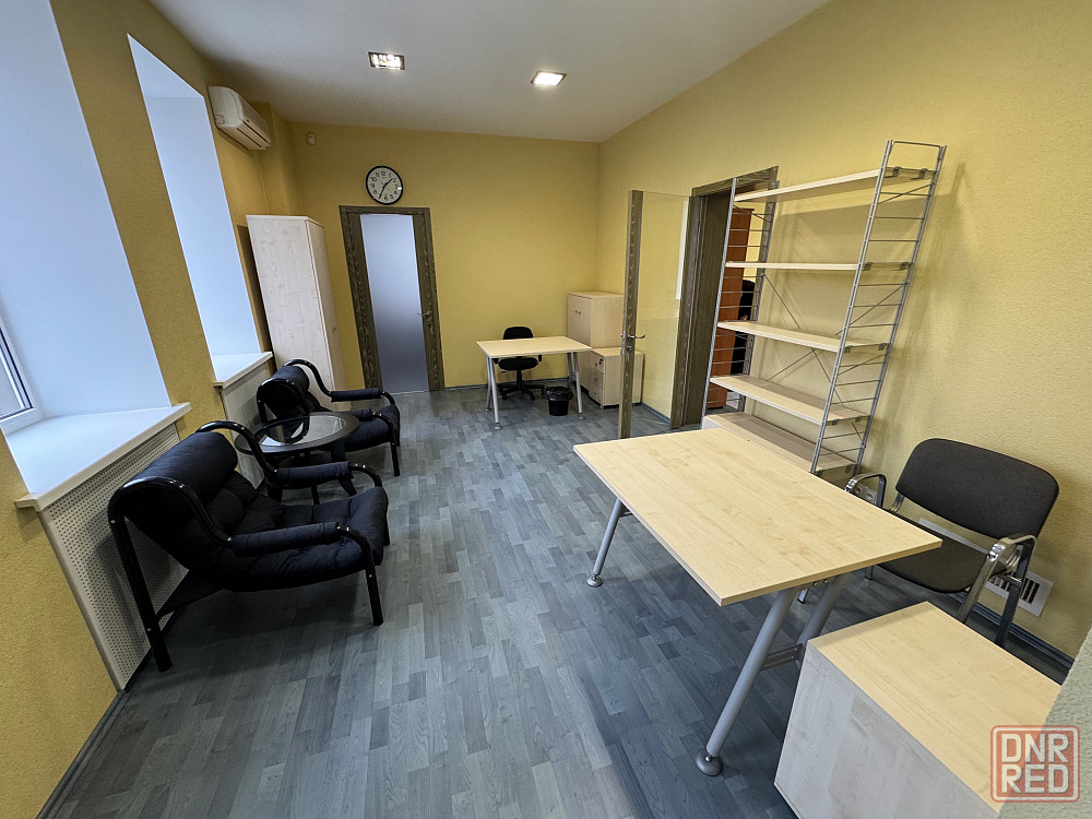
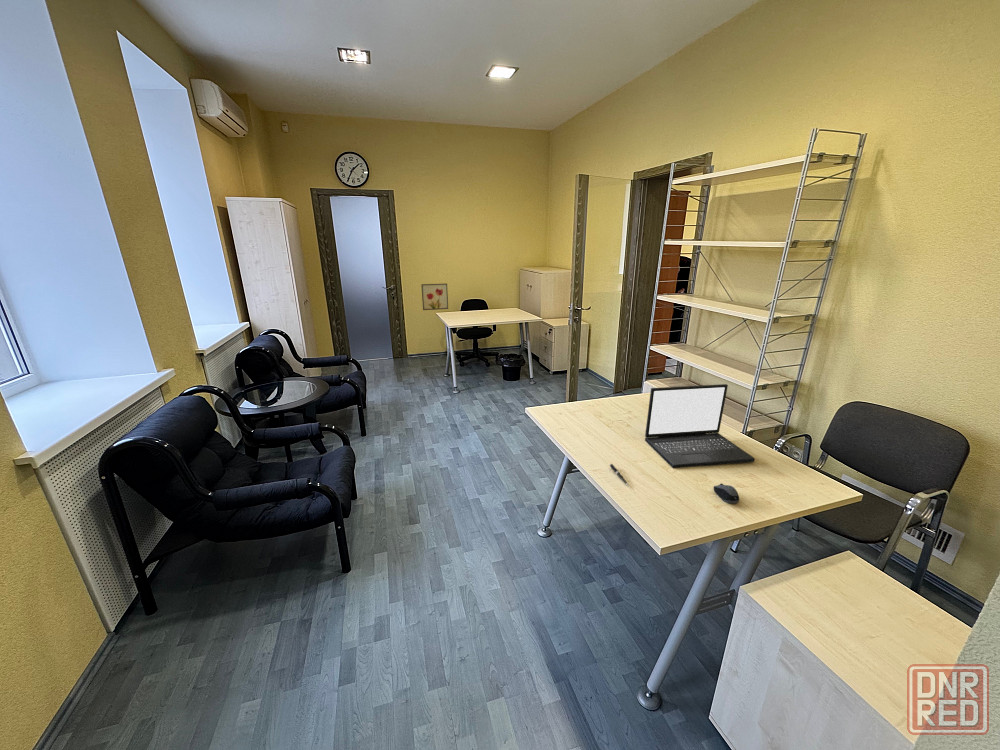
+ wall art (434, 296)
+ computer mouse (726, 491)
+ pen (619, 474)
+ laptop (701, 423)
